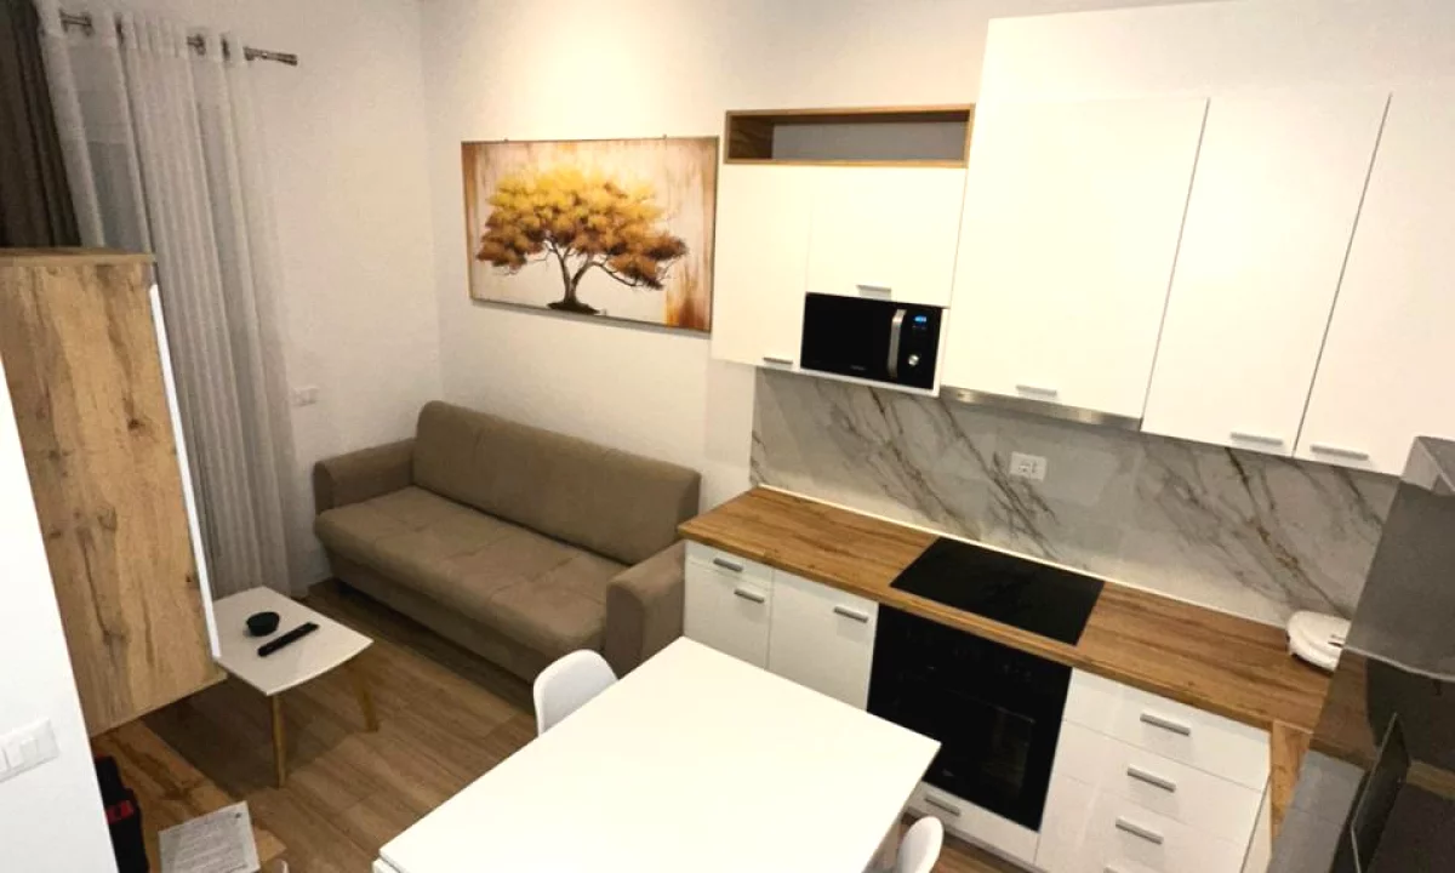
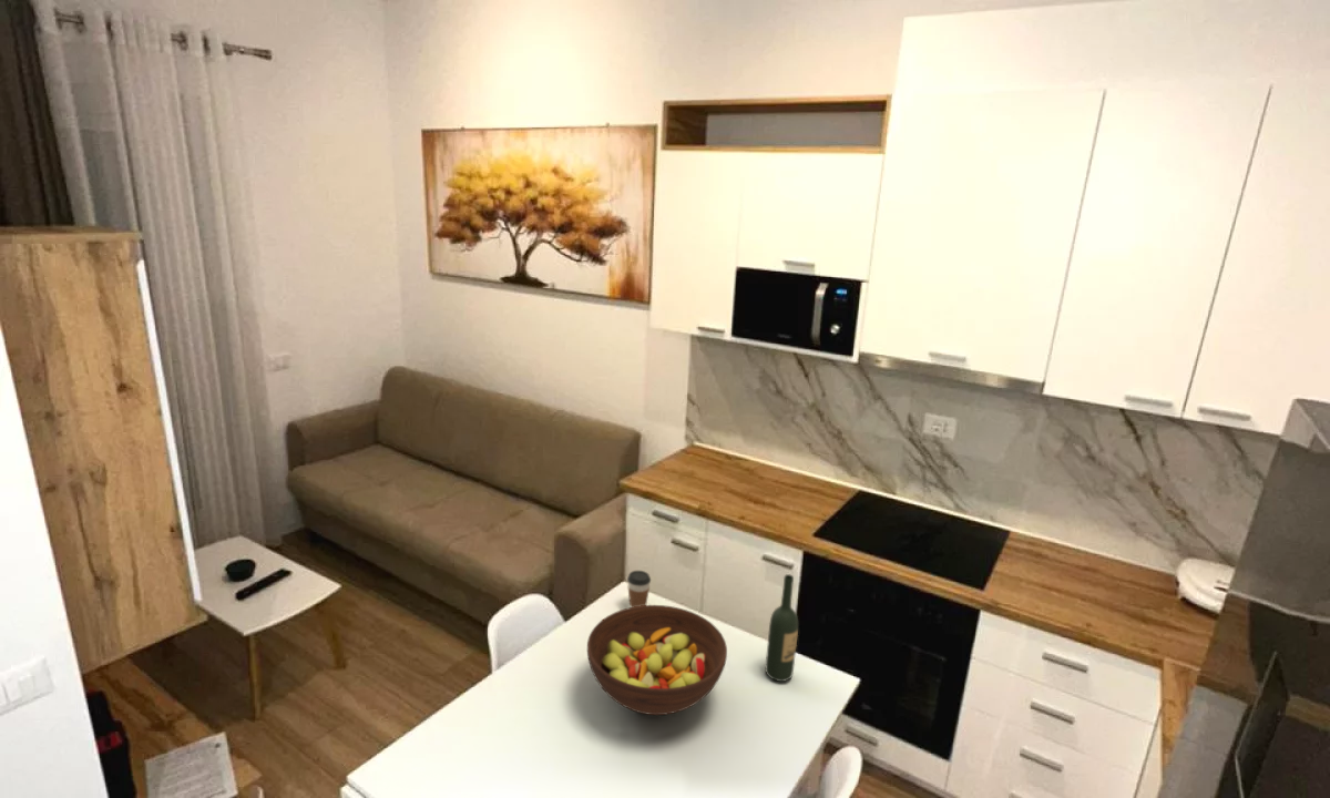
+ fruit bowl (655, 671)
+ wine bottle (784, 626)
+ coffee cup (638, 591)
